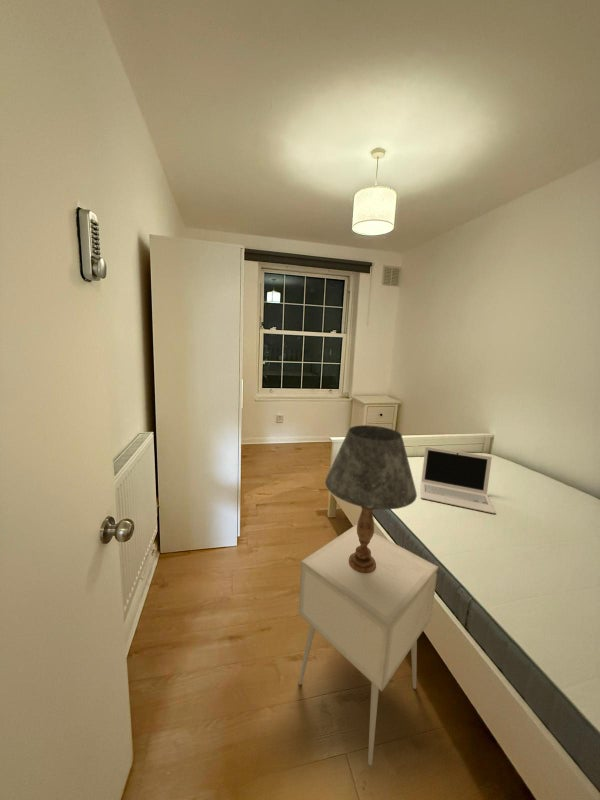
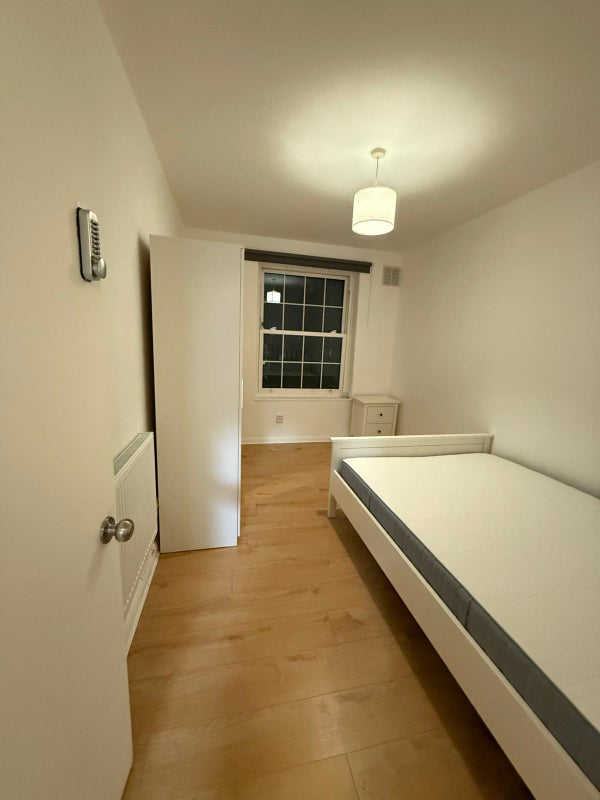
- laptop (457, 477)
- table lamp (368, 500)
- nightstand (361, 625)
